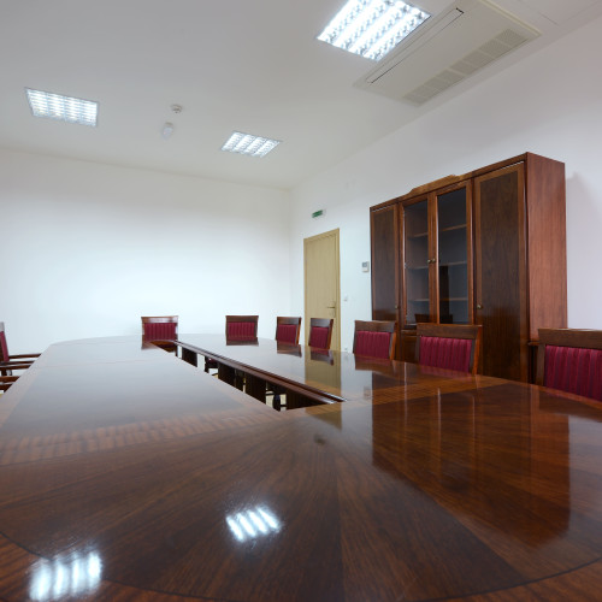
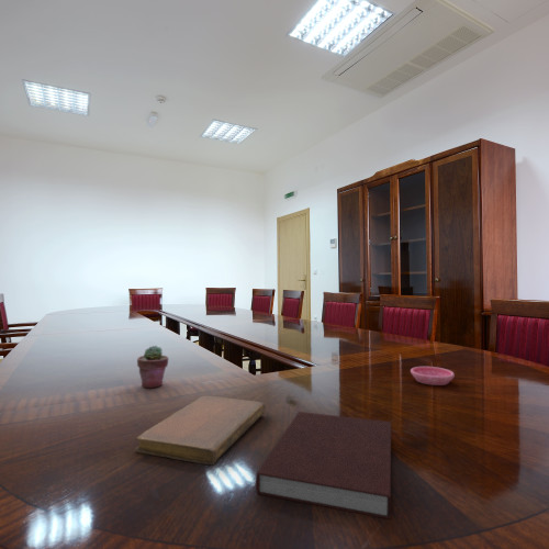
+ notebook (333, 452)
+ notebook (208, 424)
+ saucer (432, 376)
+ potted succulent (153, 365)
